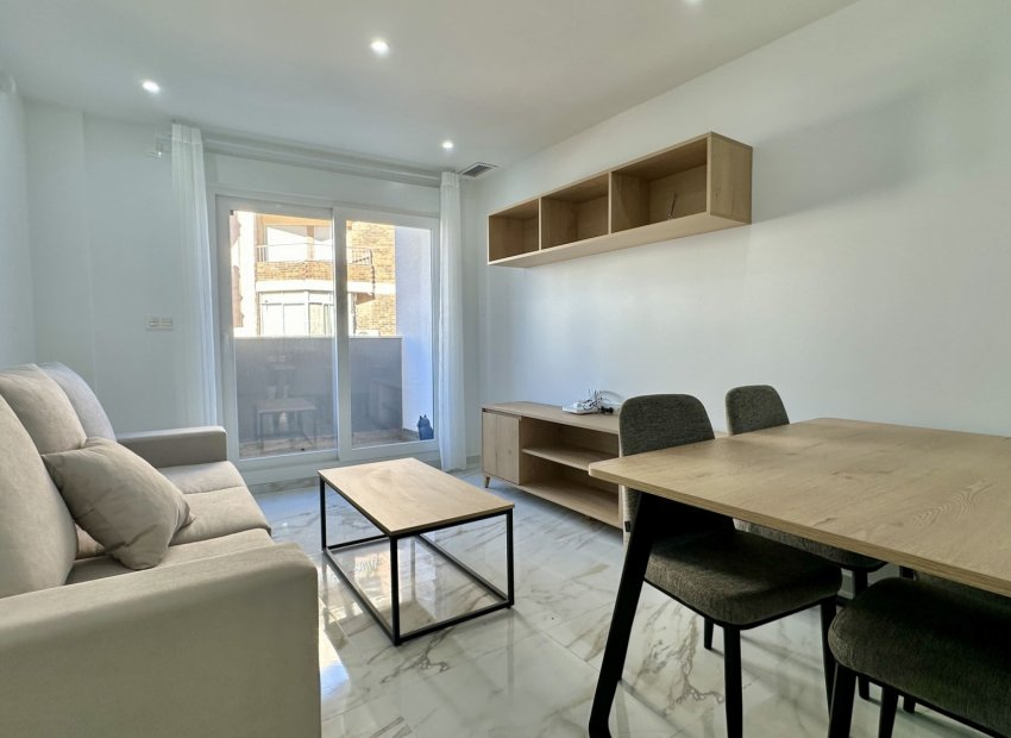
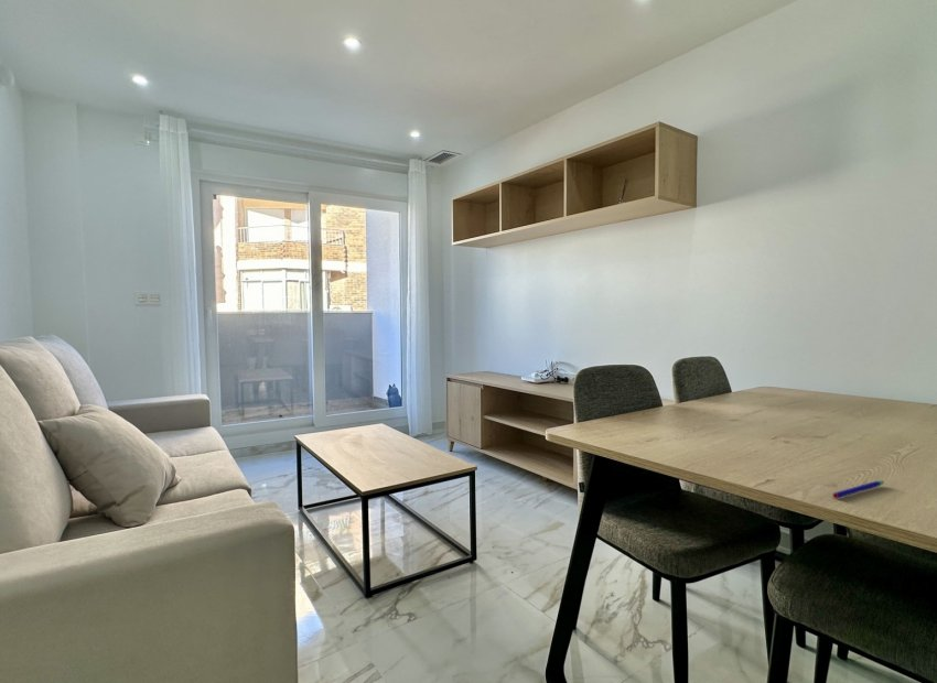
+ pen (859, 488)
